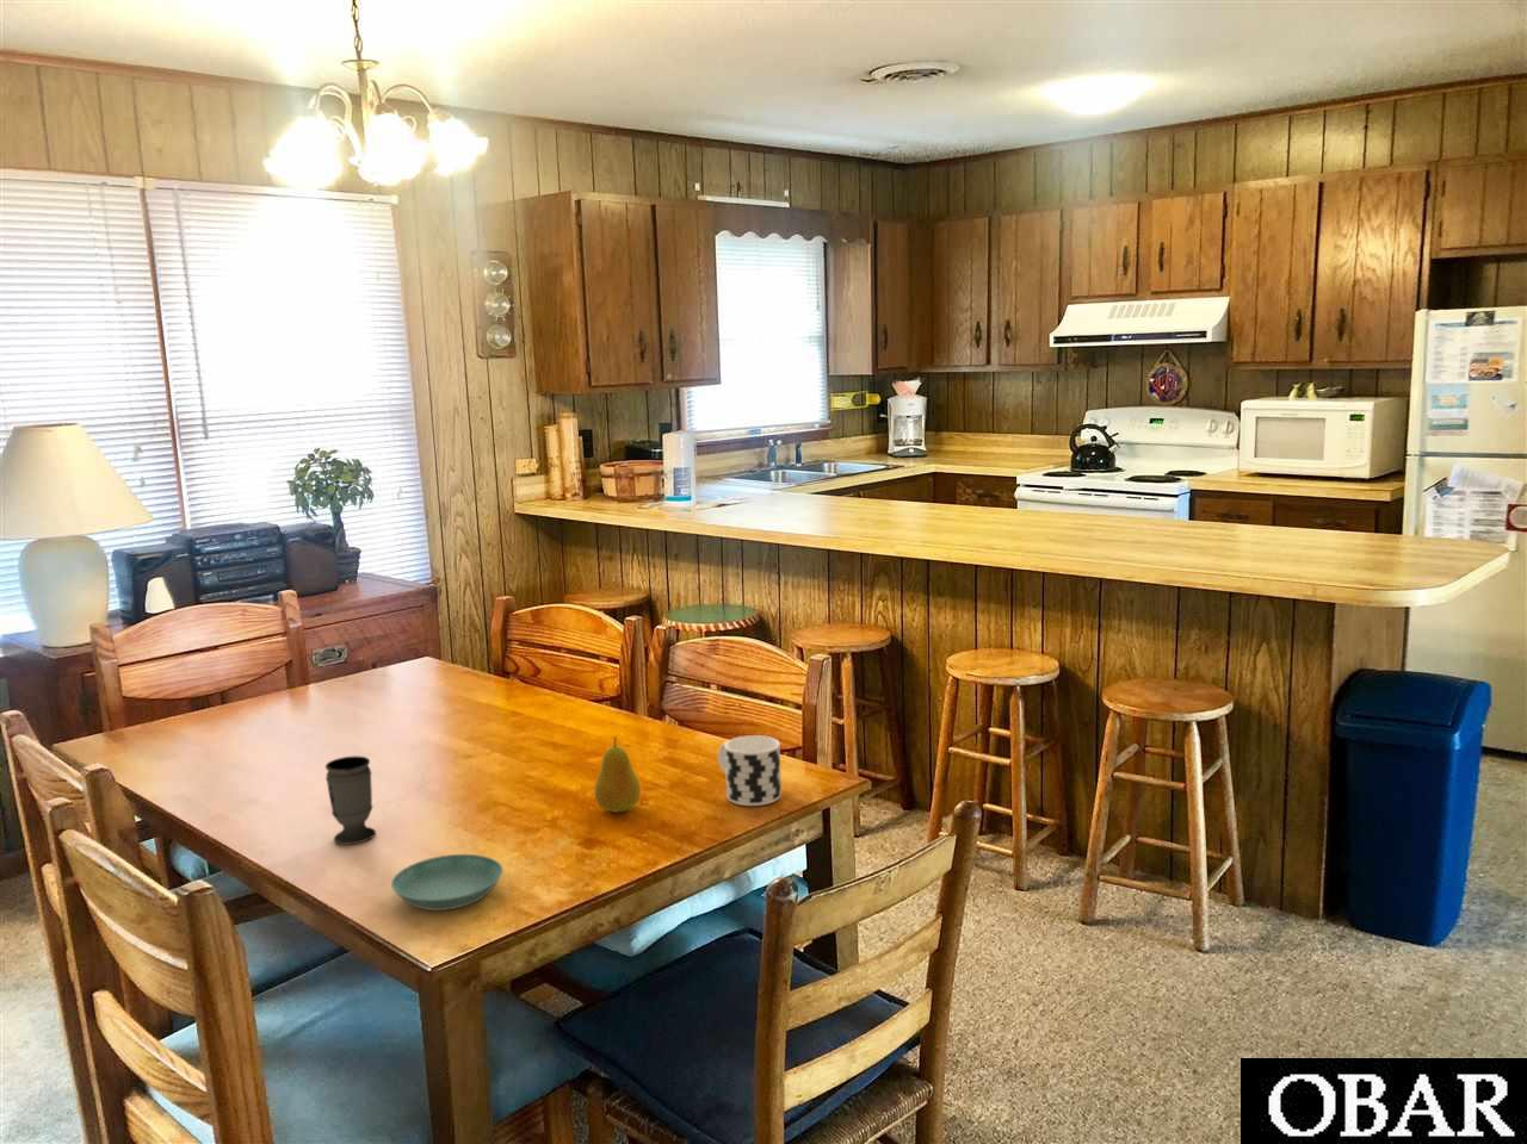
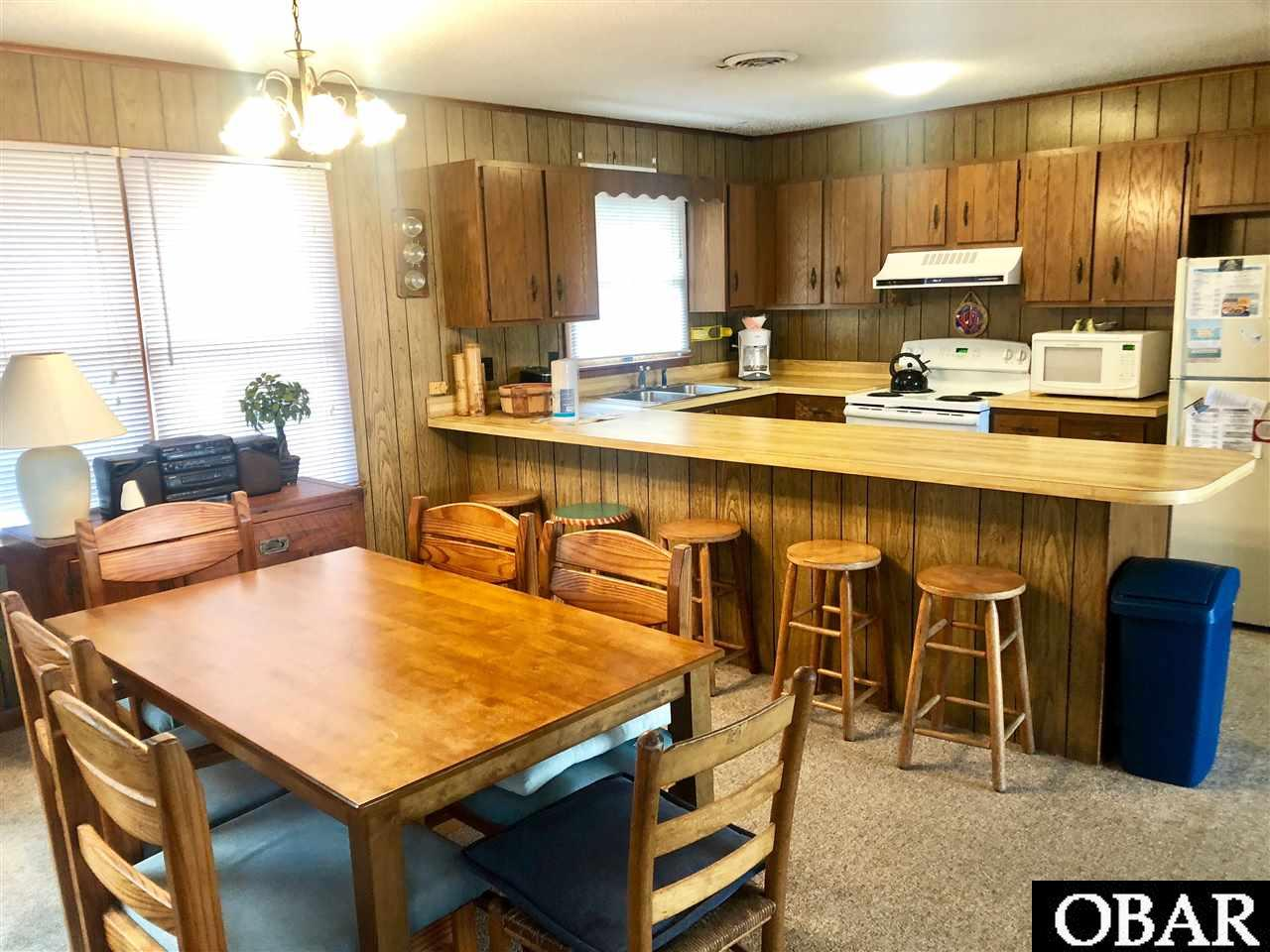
- fruit (616, 773)
- cup (351, 799)
- saucer (447, 884)
- cup (745, 768)
